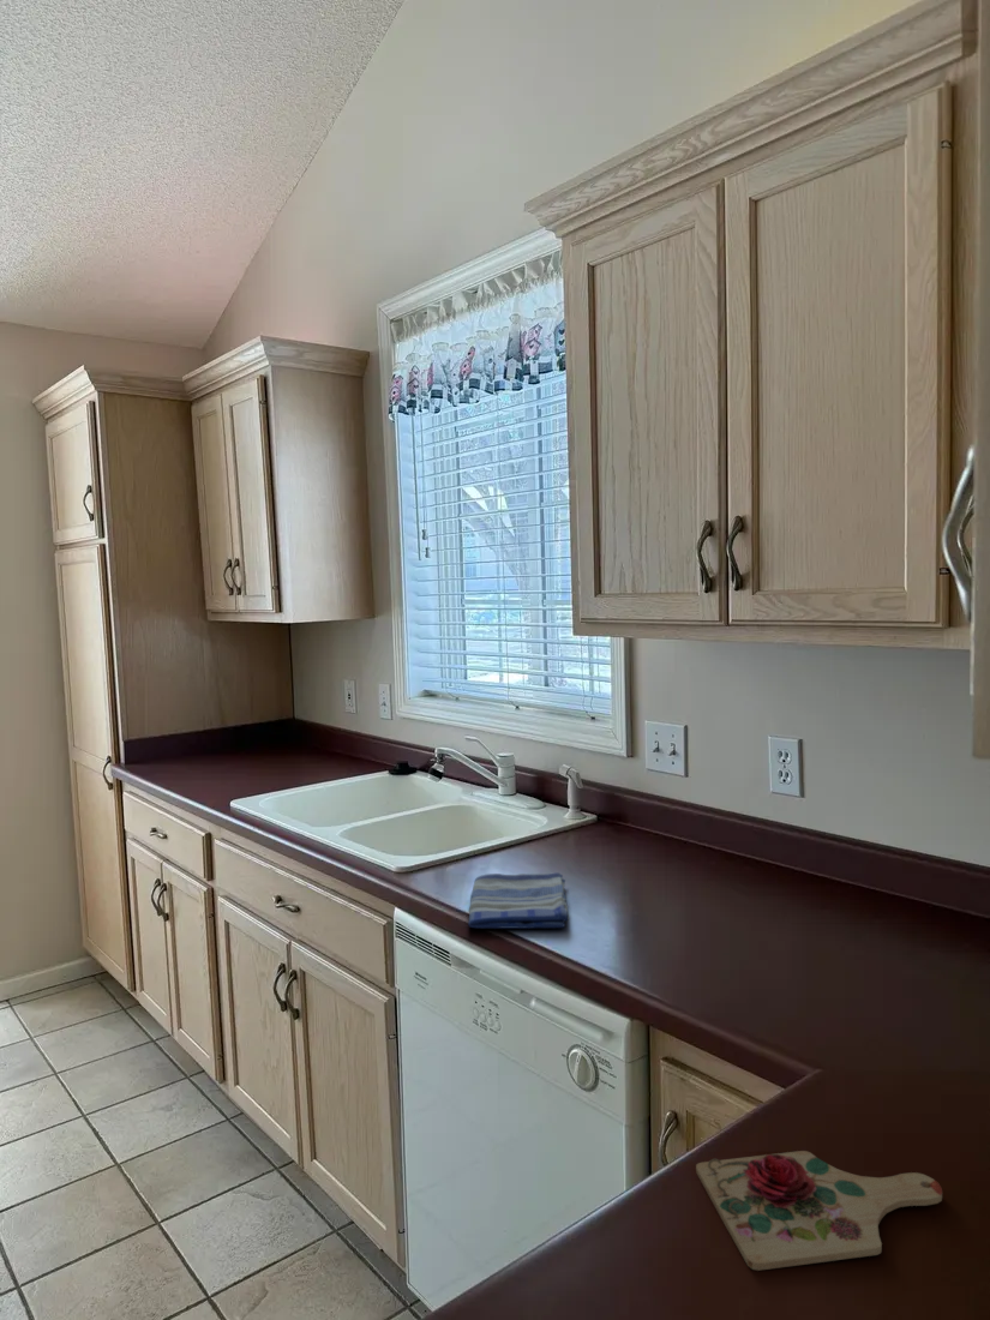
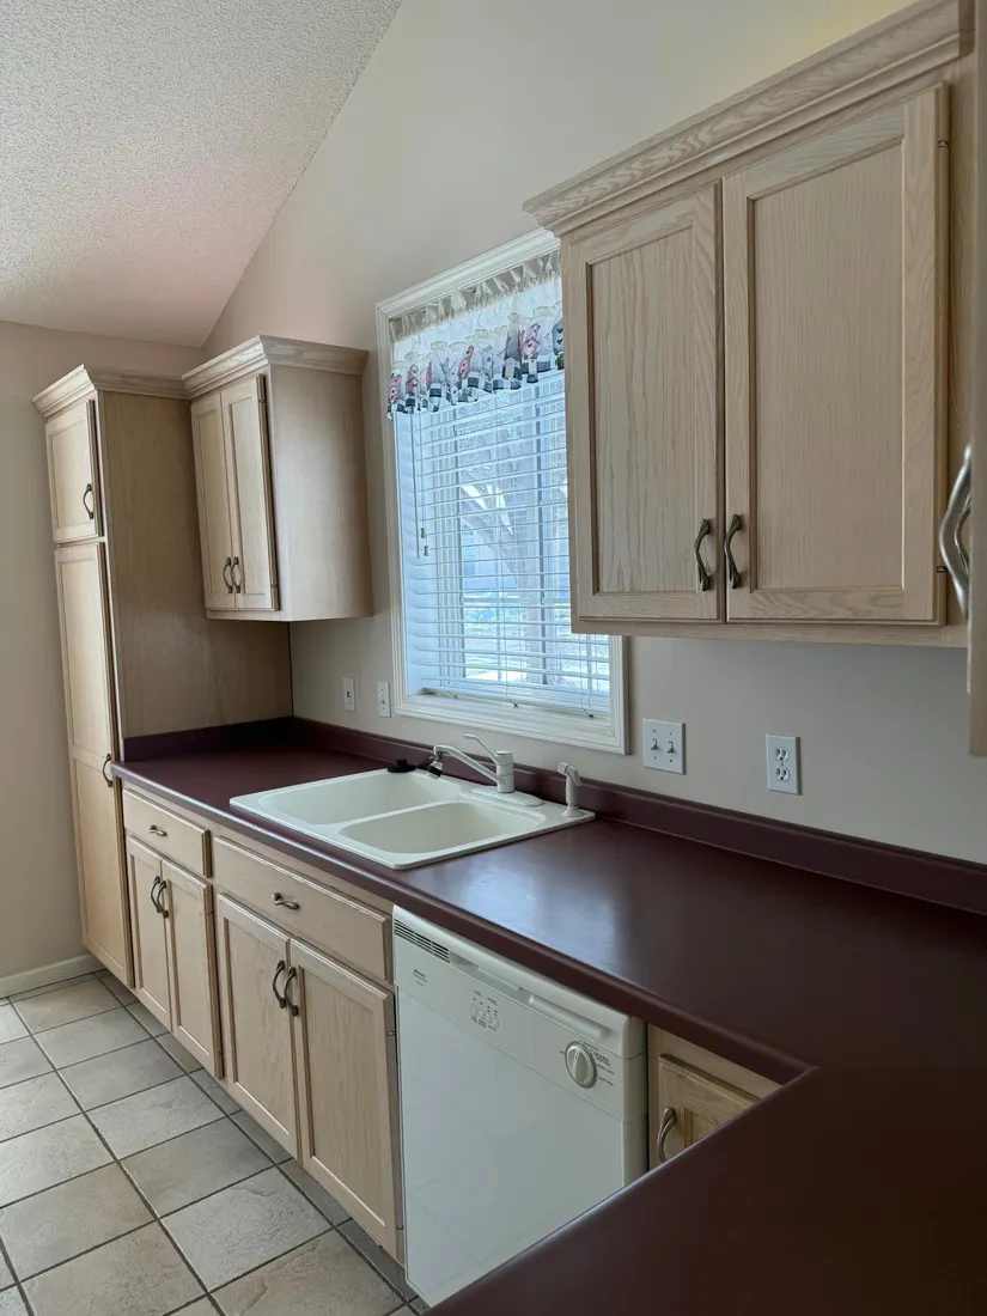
- dish towel (518, 898)
- cutting board (830, 1189)
